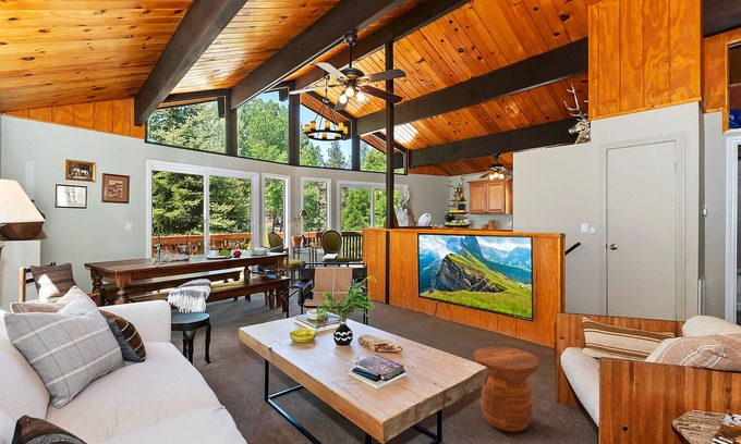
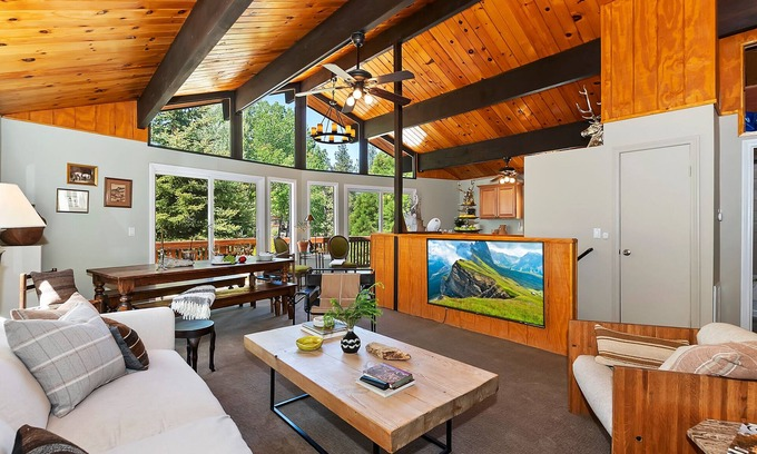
- side table (506, 388)
